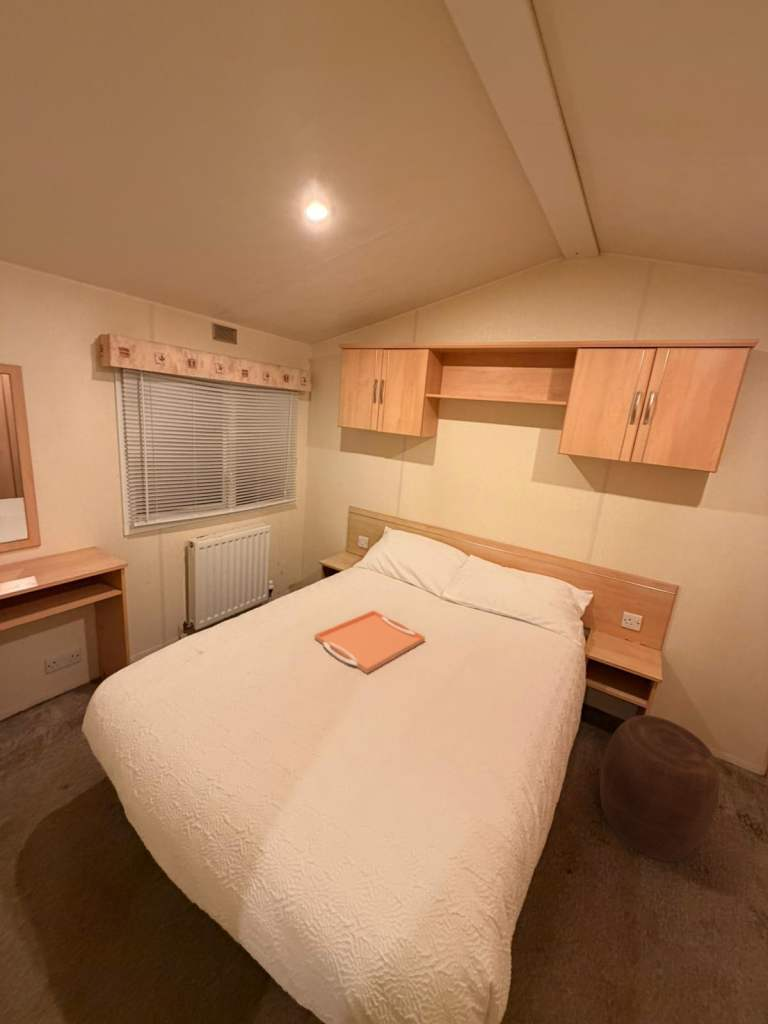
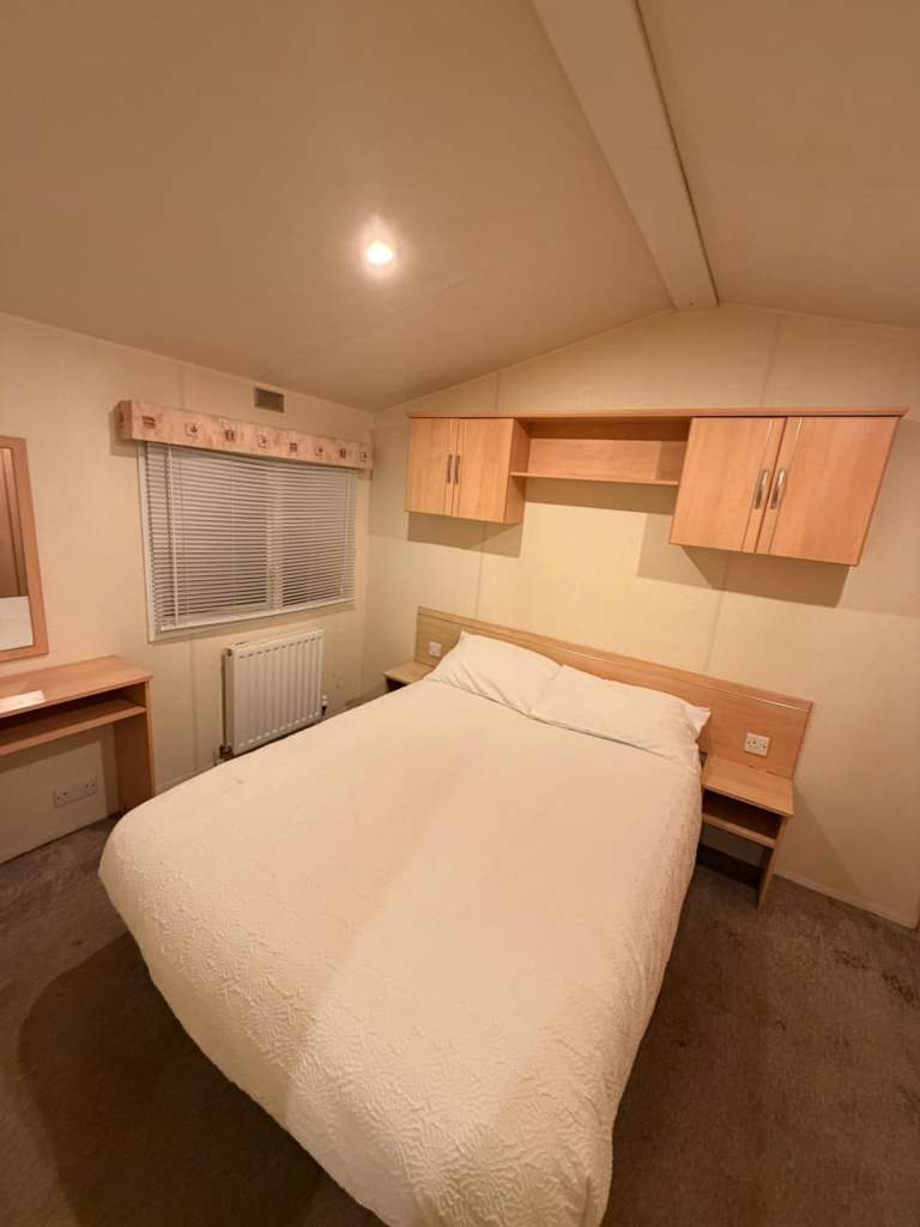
- stool (655, 781)
- serving tray (370, 637)
